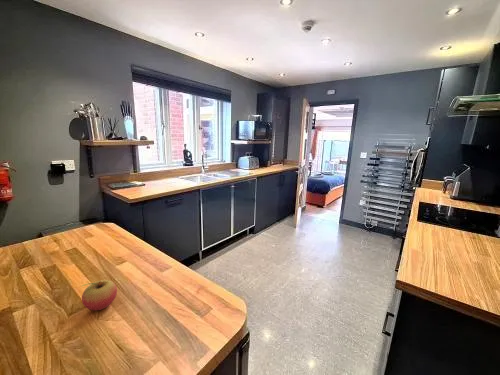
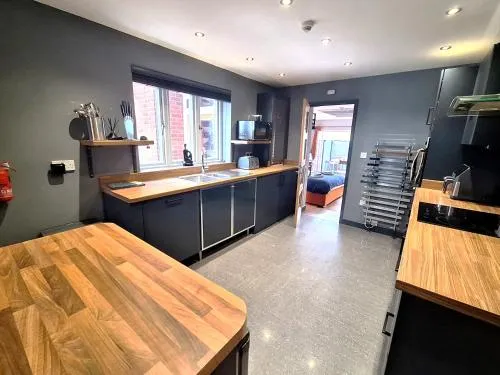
- fruit (99, 292)
